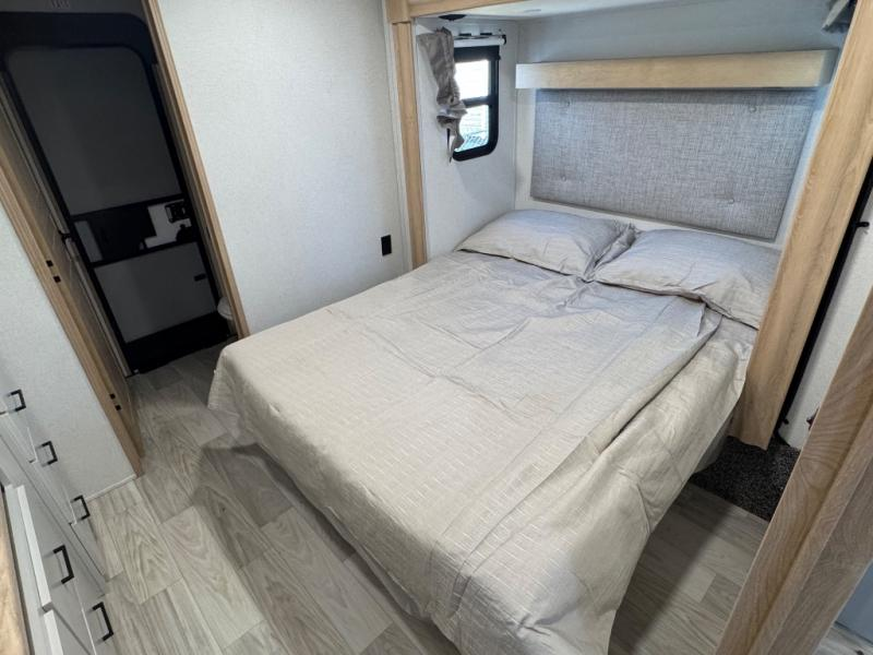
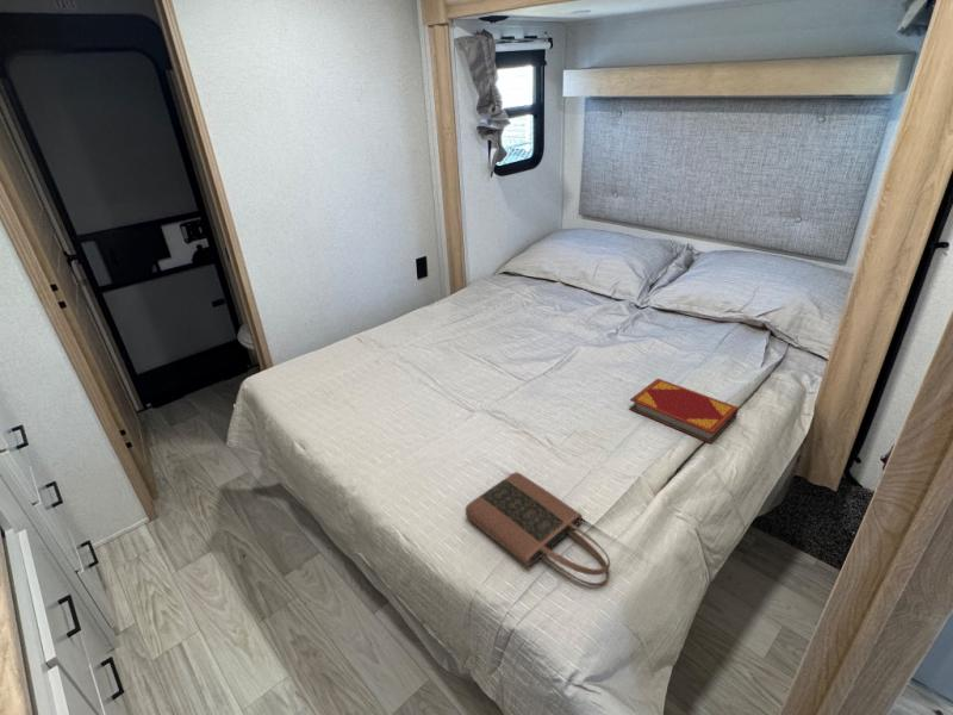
+ hardback book (681, 408)
+ tote bag (542, 528)
